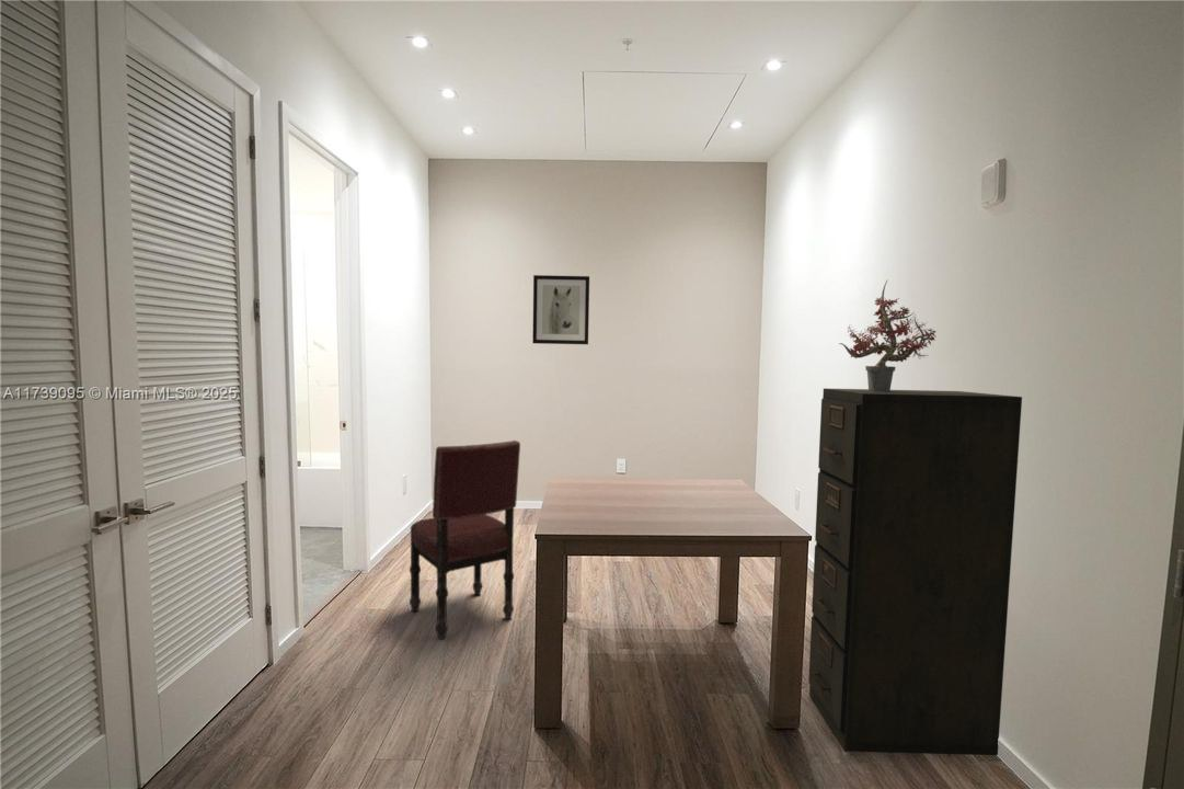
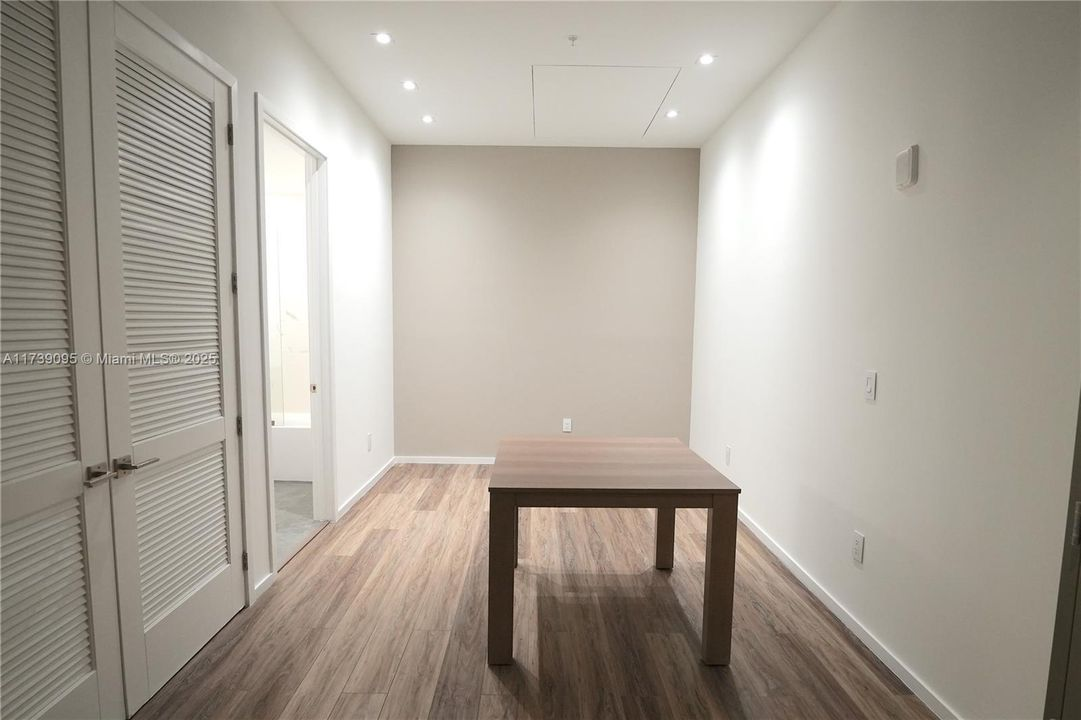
- potted plant (885, 334)
- filing cabinet (899, 560)
- wall art (561, 309)
- dining chair (462, 528)
